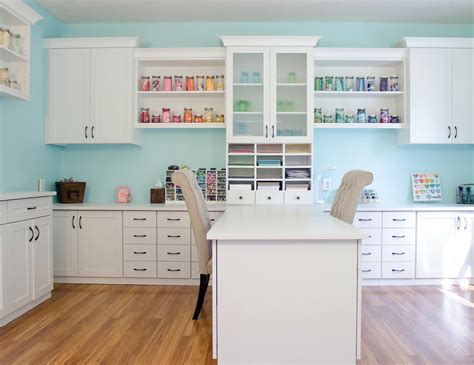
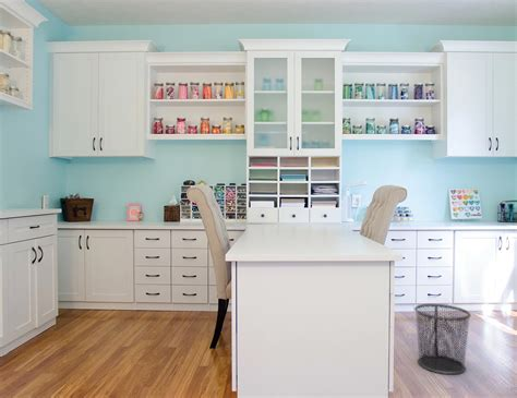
+ waste bin (441, 337)
